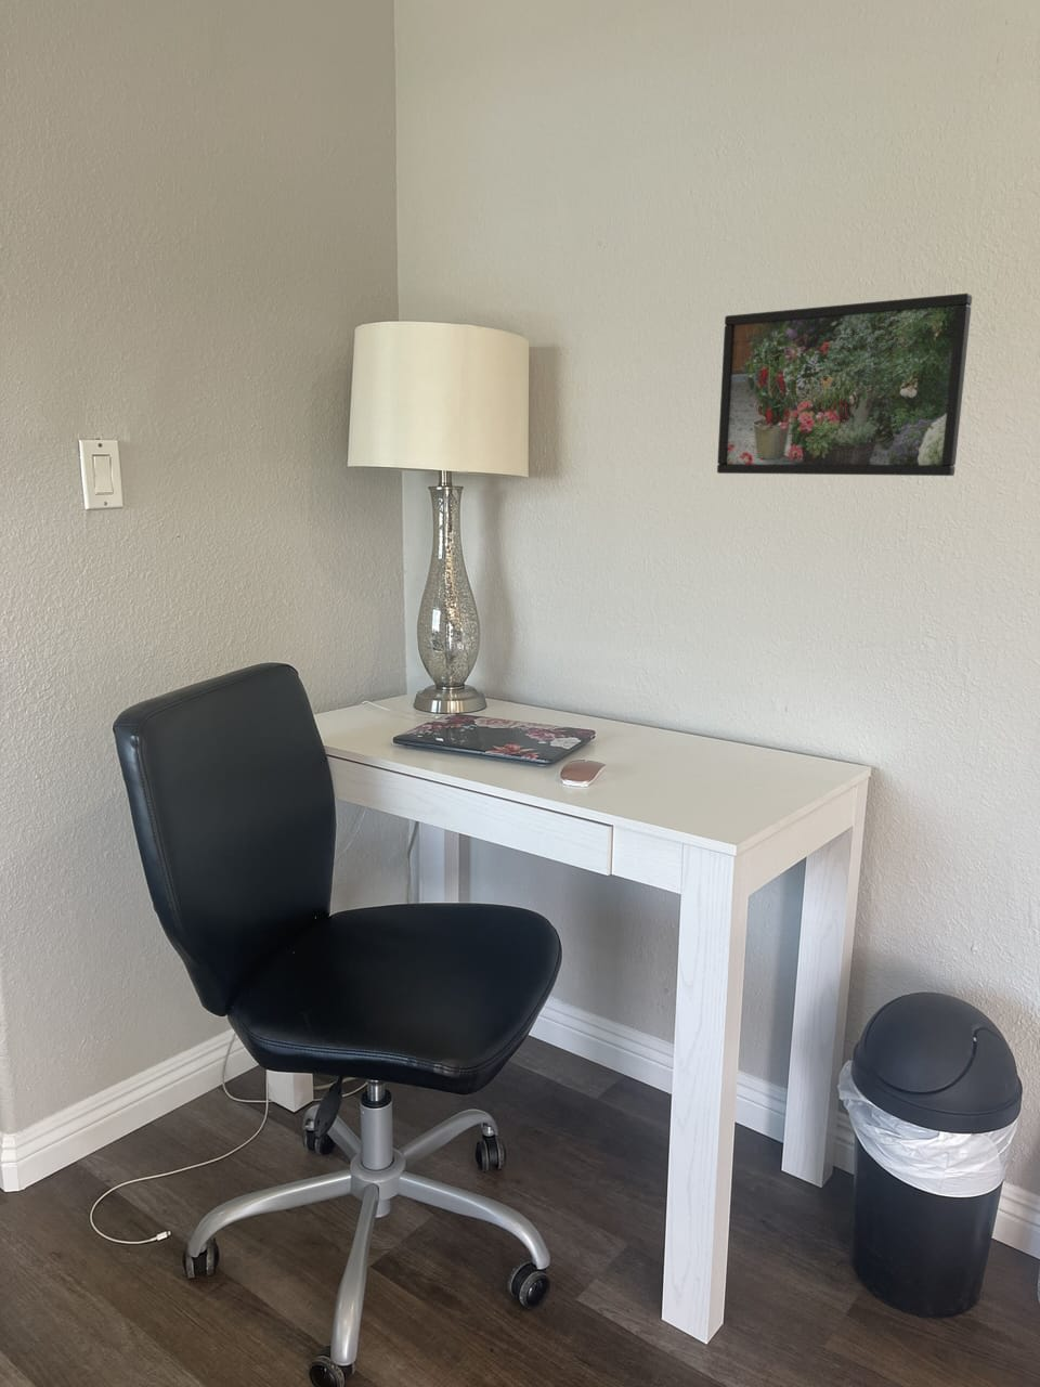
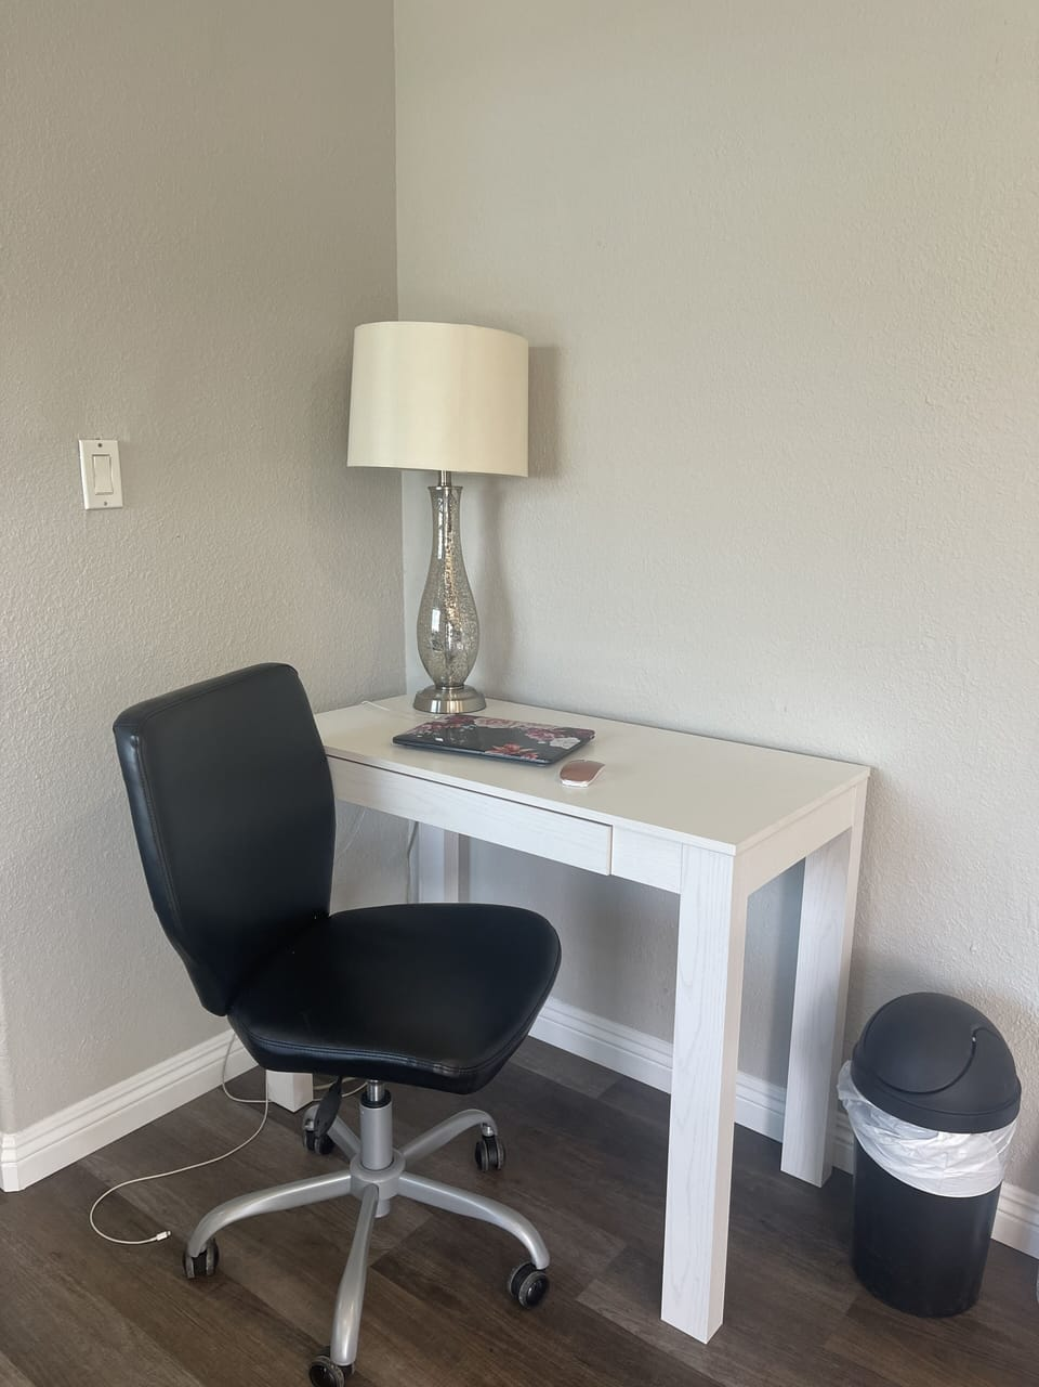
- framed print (834, 391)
